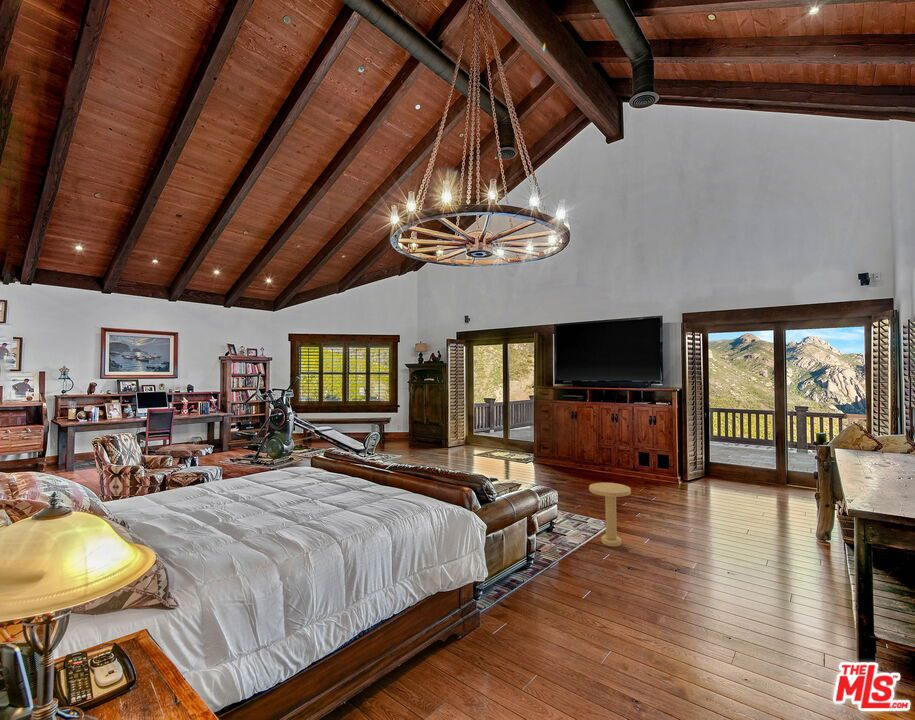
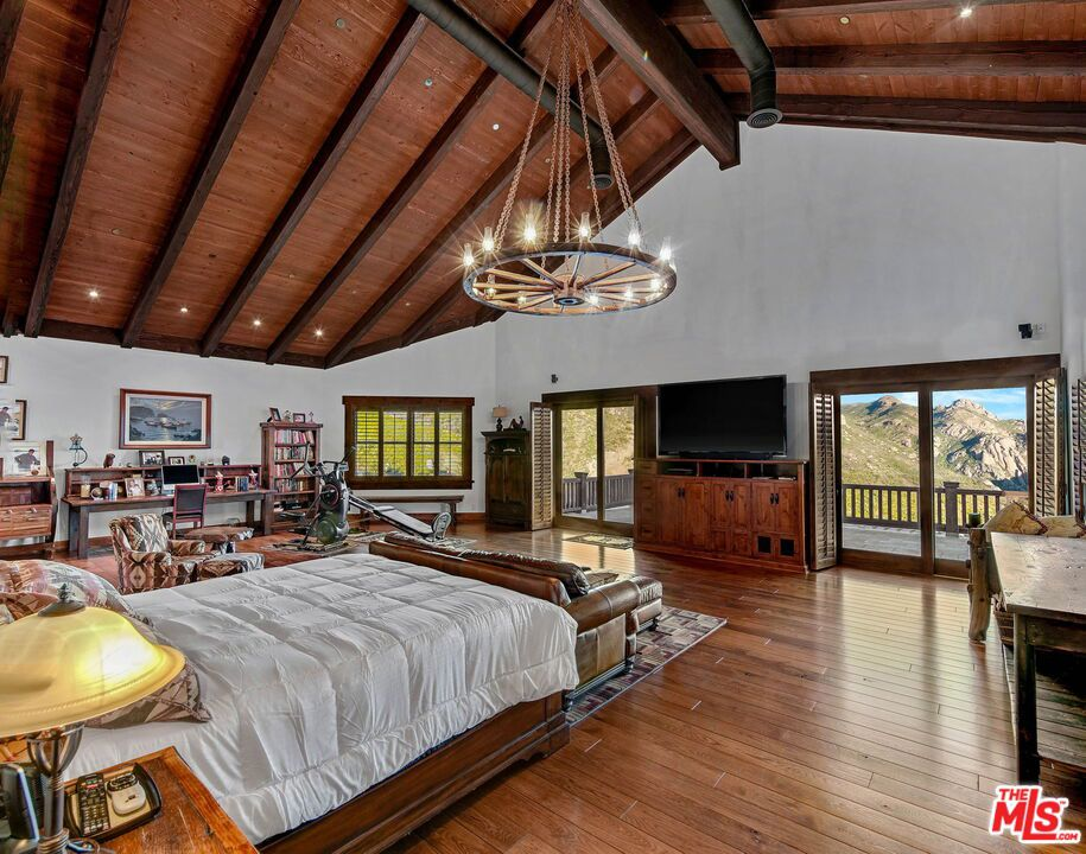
- side table (610, 514)
